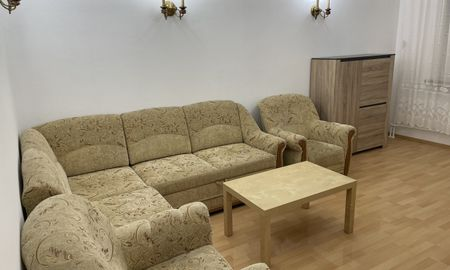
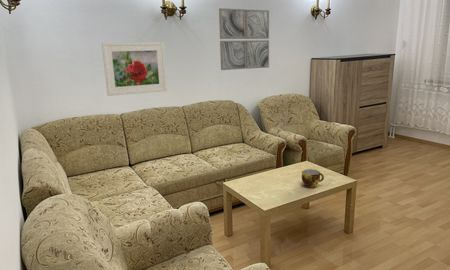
+ cup (311, 178)
+ wall art (245, 38)
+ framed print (136, 68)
